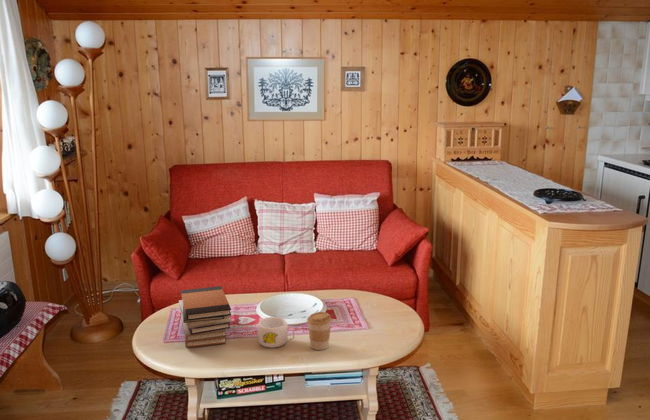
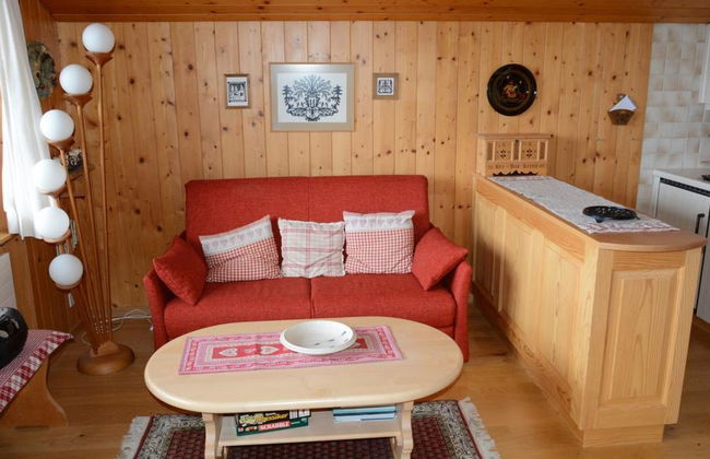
- mug (273, 332)
- book stack (204, 315)
- coffee cup (319, 330)
